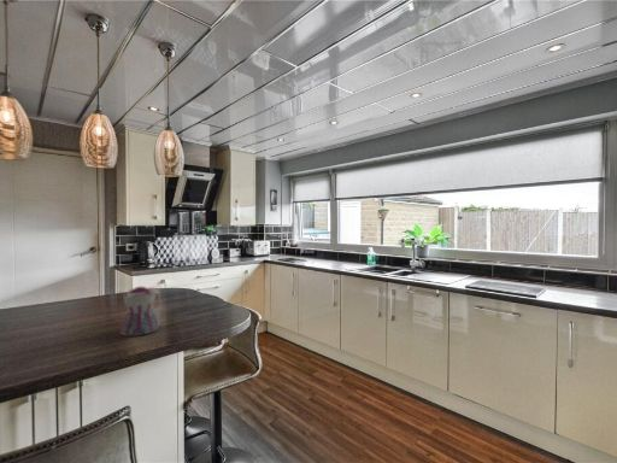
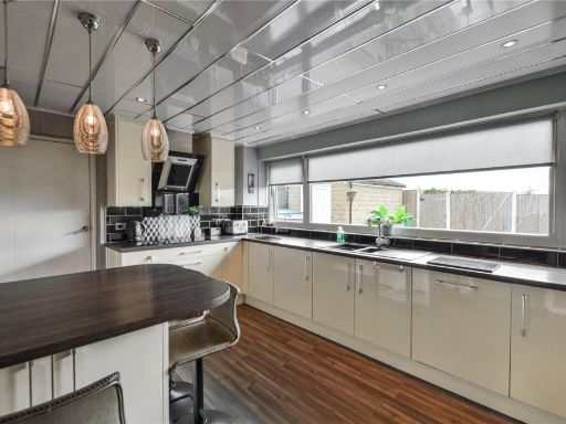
- teapot (139, 306)
